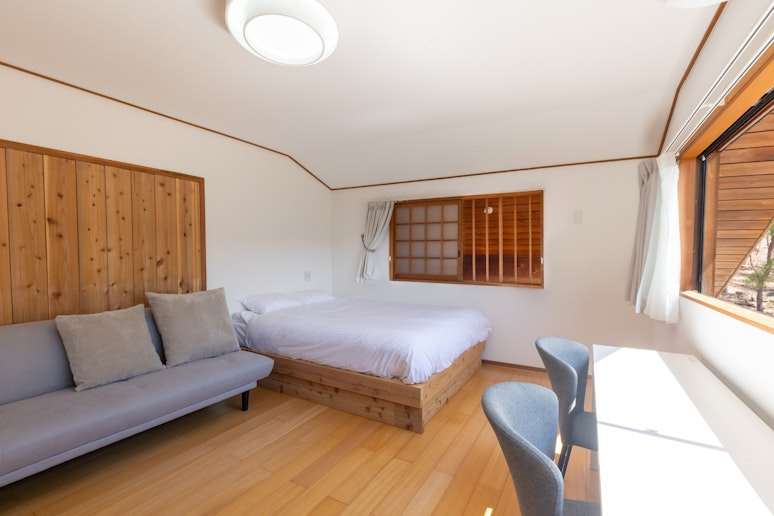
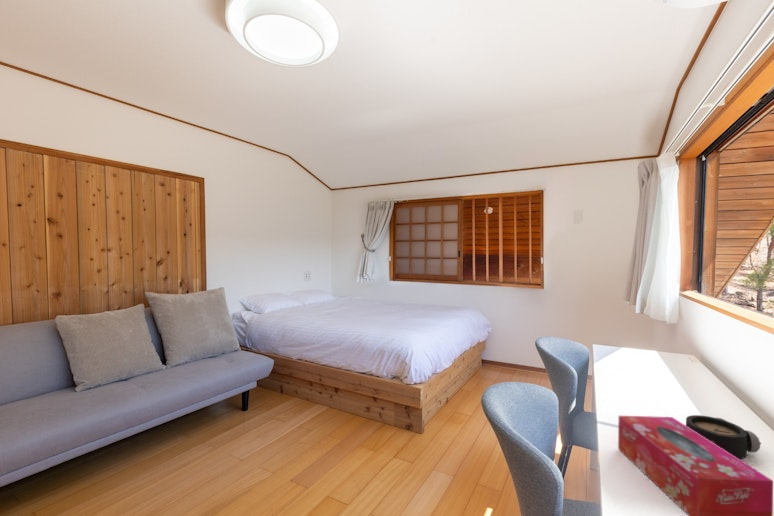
+ tissue box (682, 462)
+ alarm clock (720, 435)
